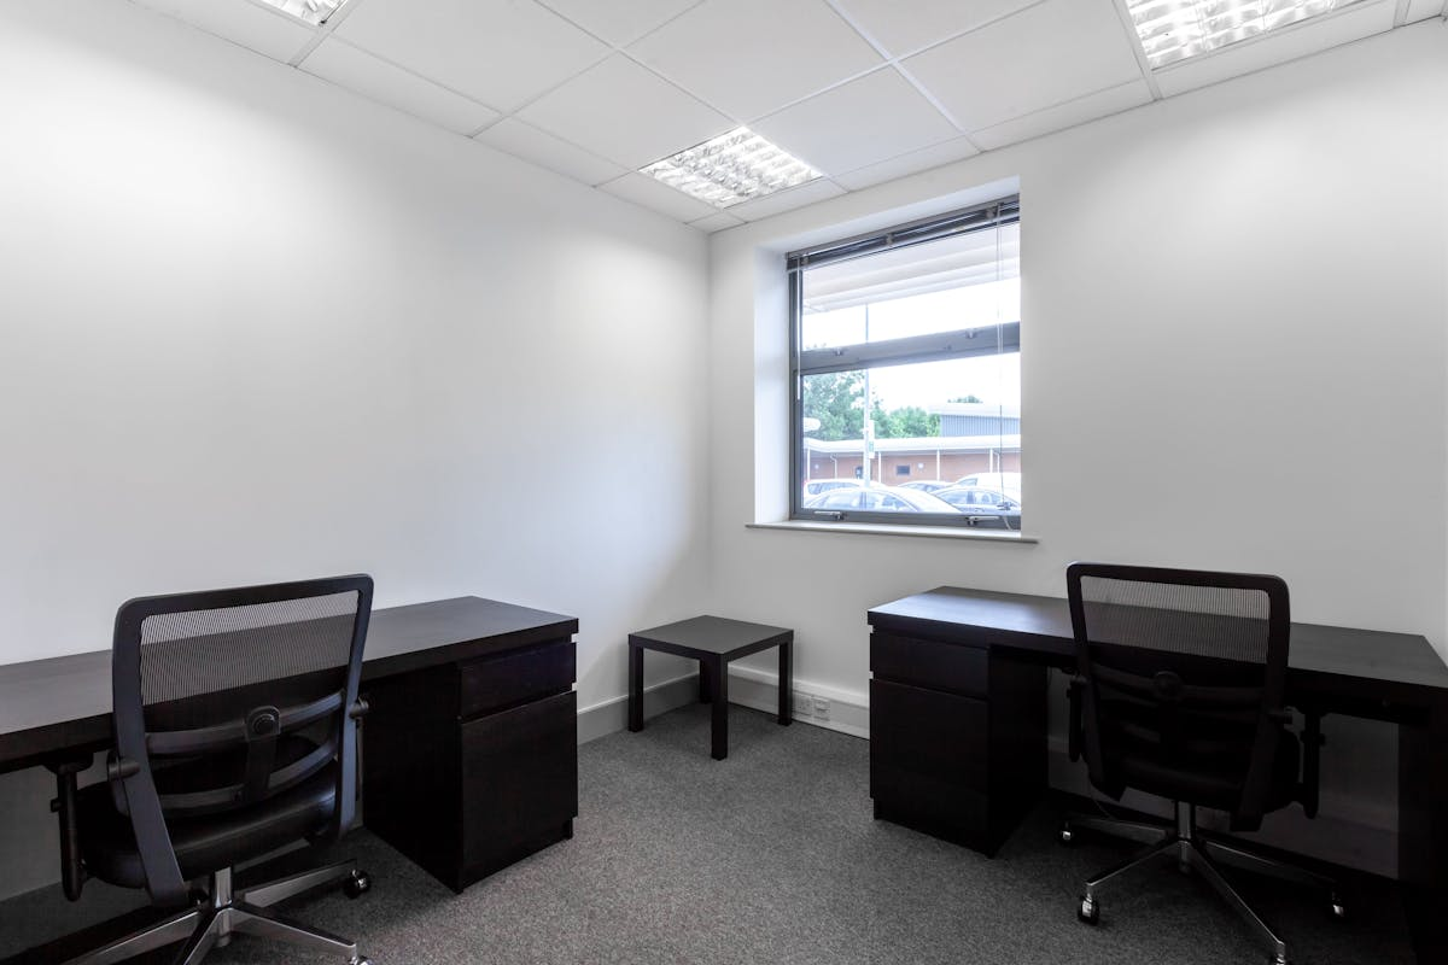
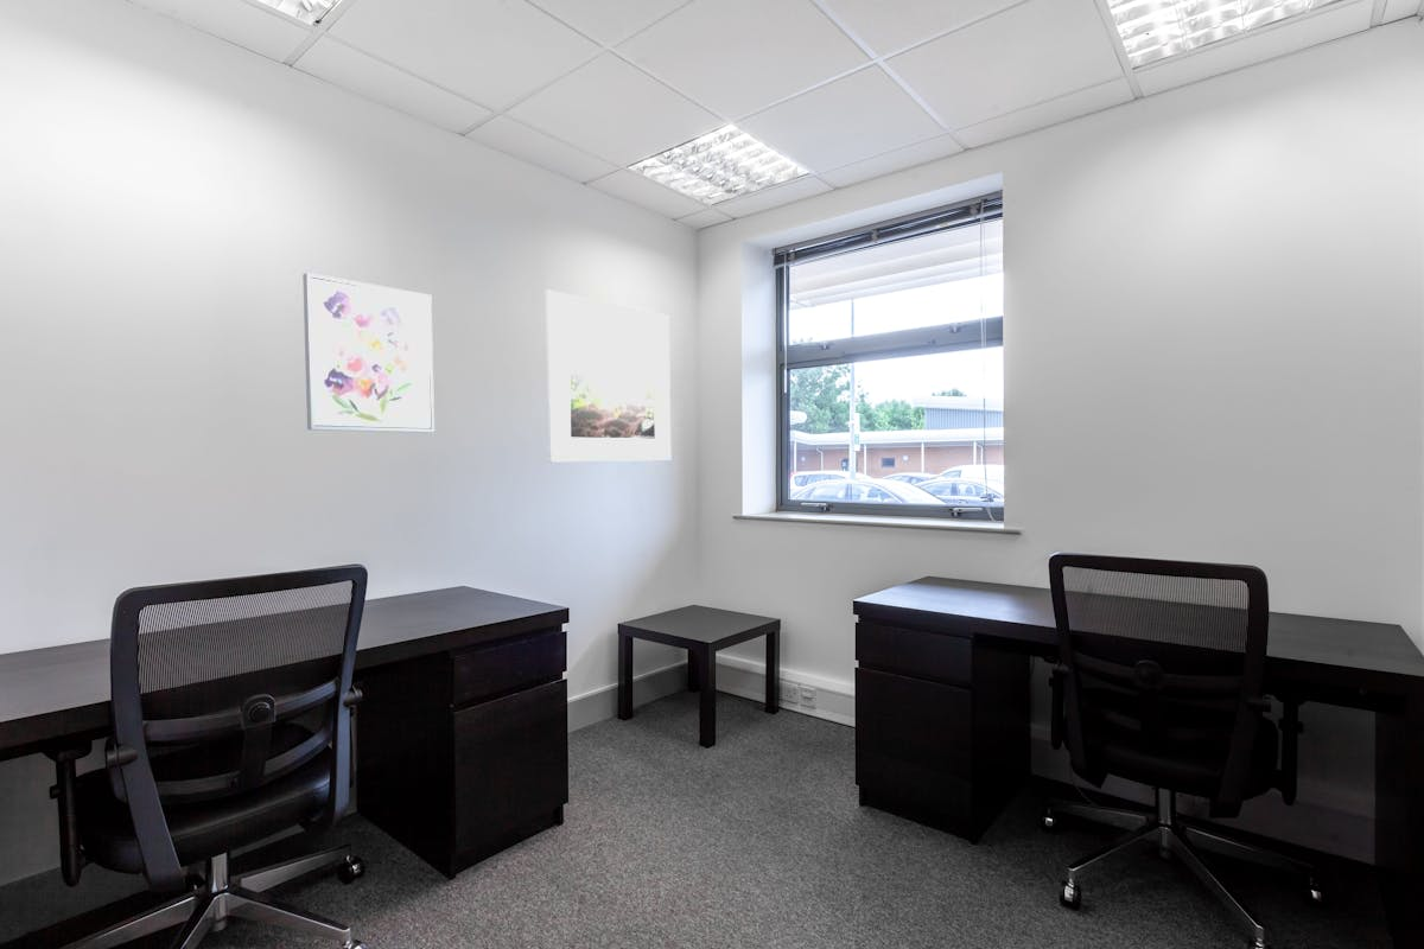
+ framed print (614, 382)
+ wall art (373, 358)
